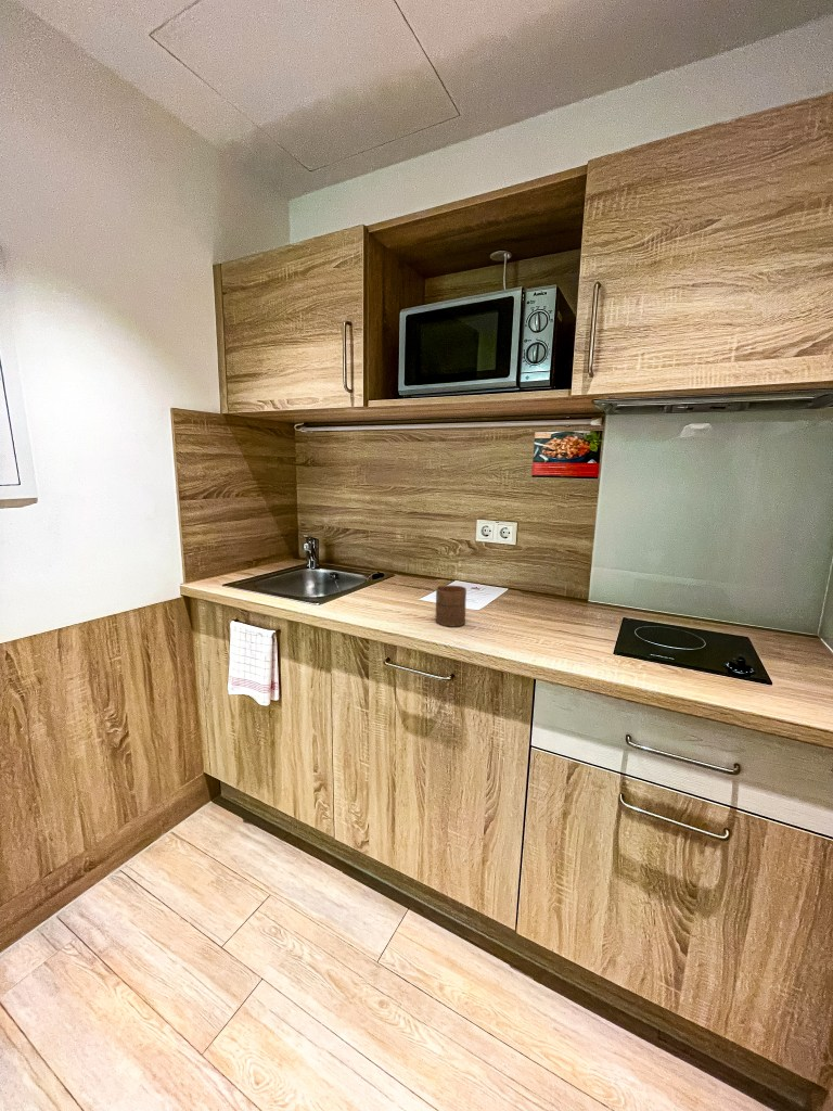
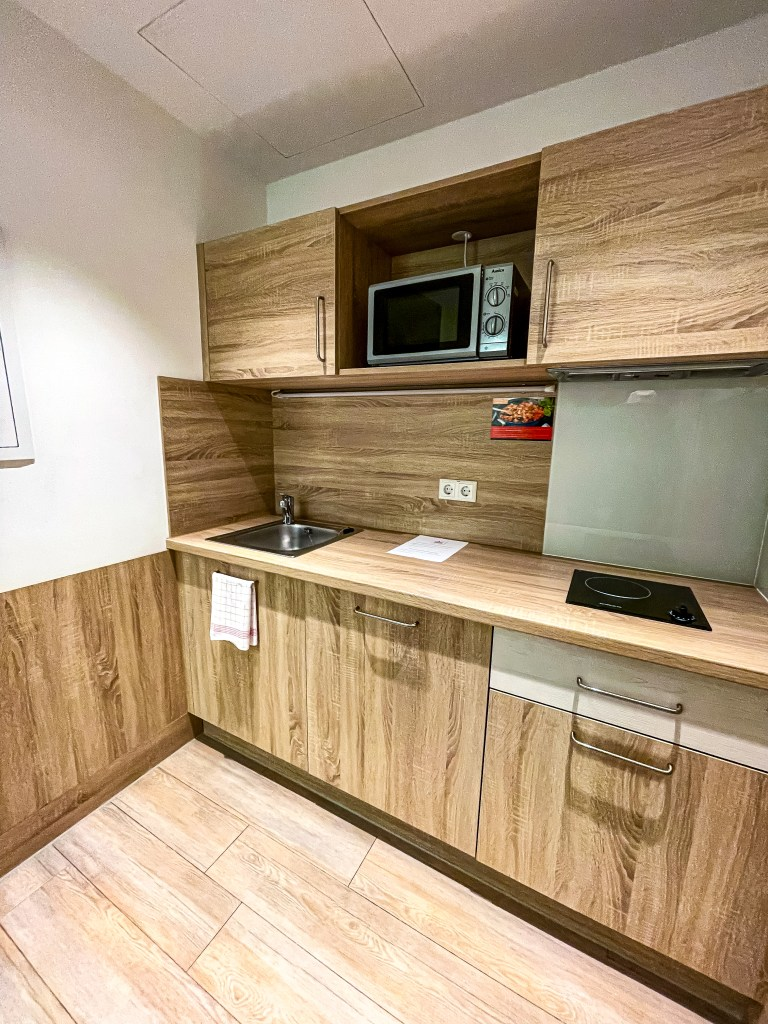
- cup (450, 604)
